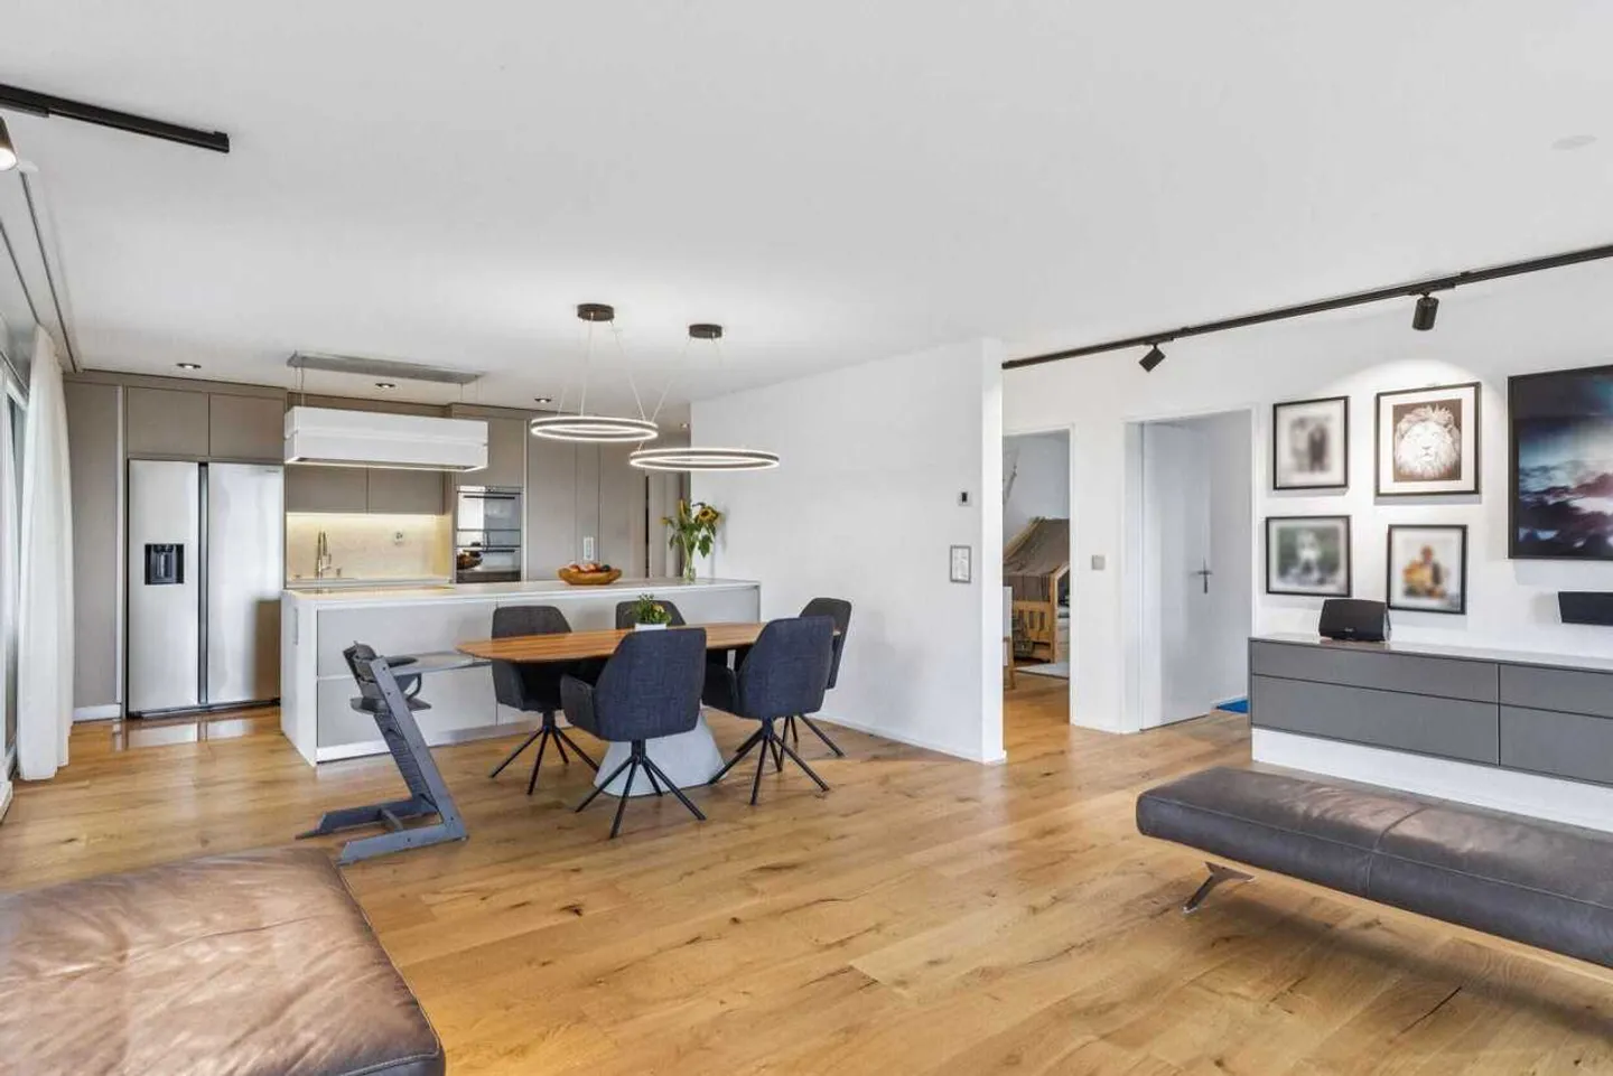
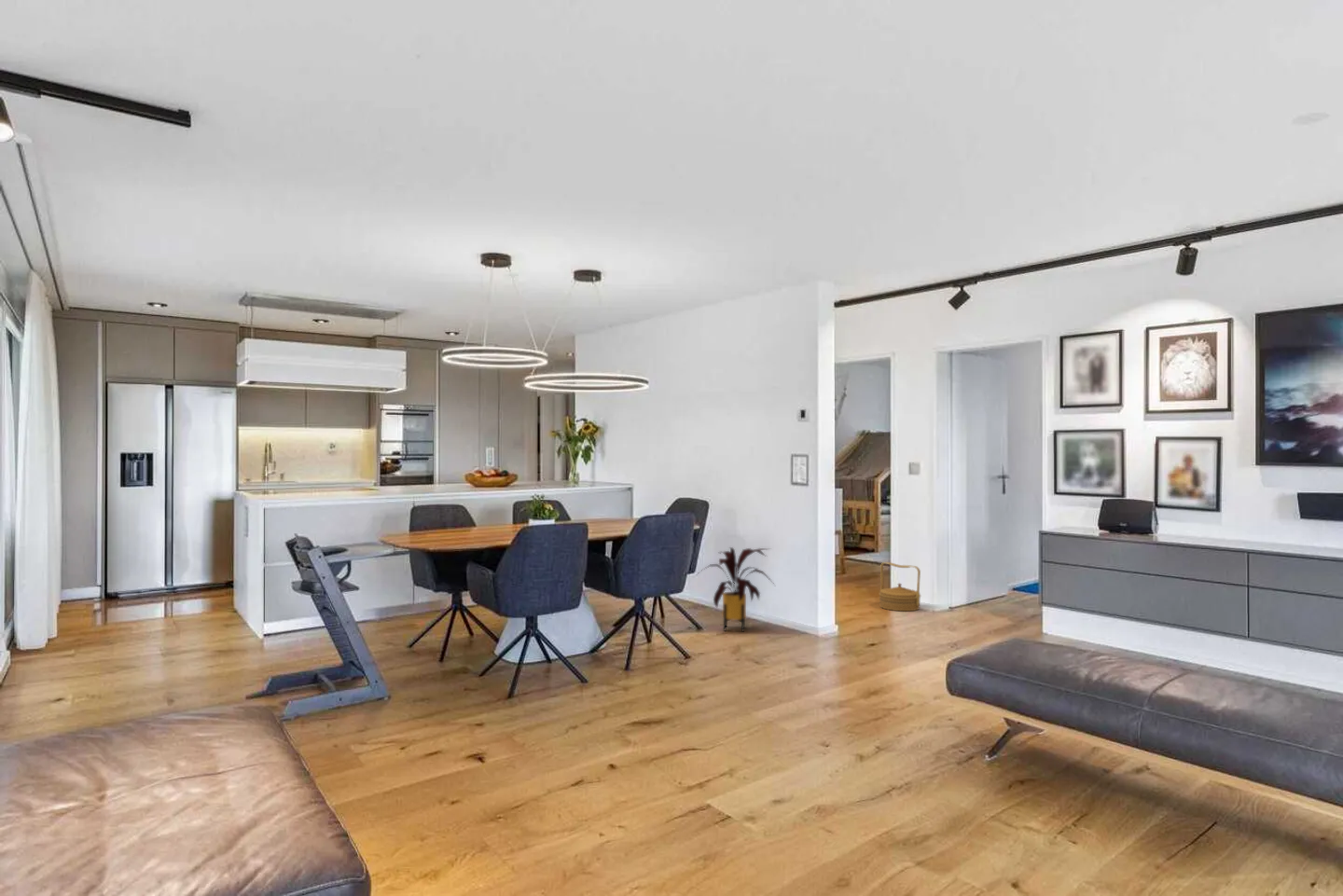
+ basket (899, 586)
+ house plant (736, 586)
